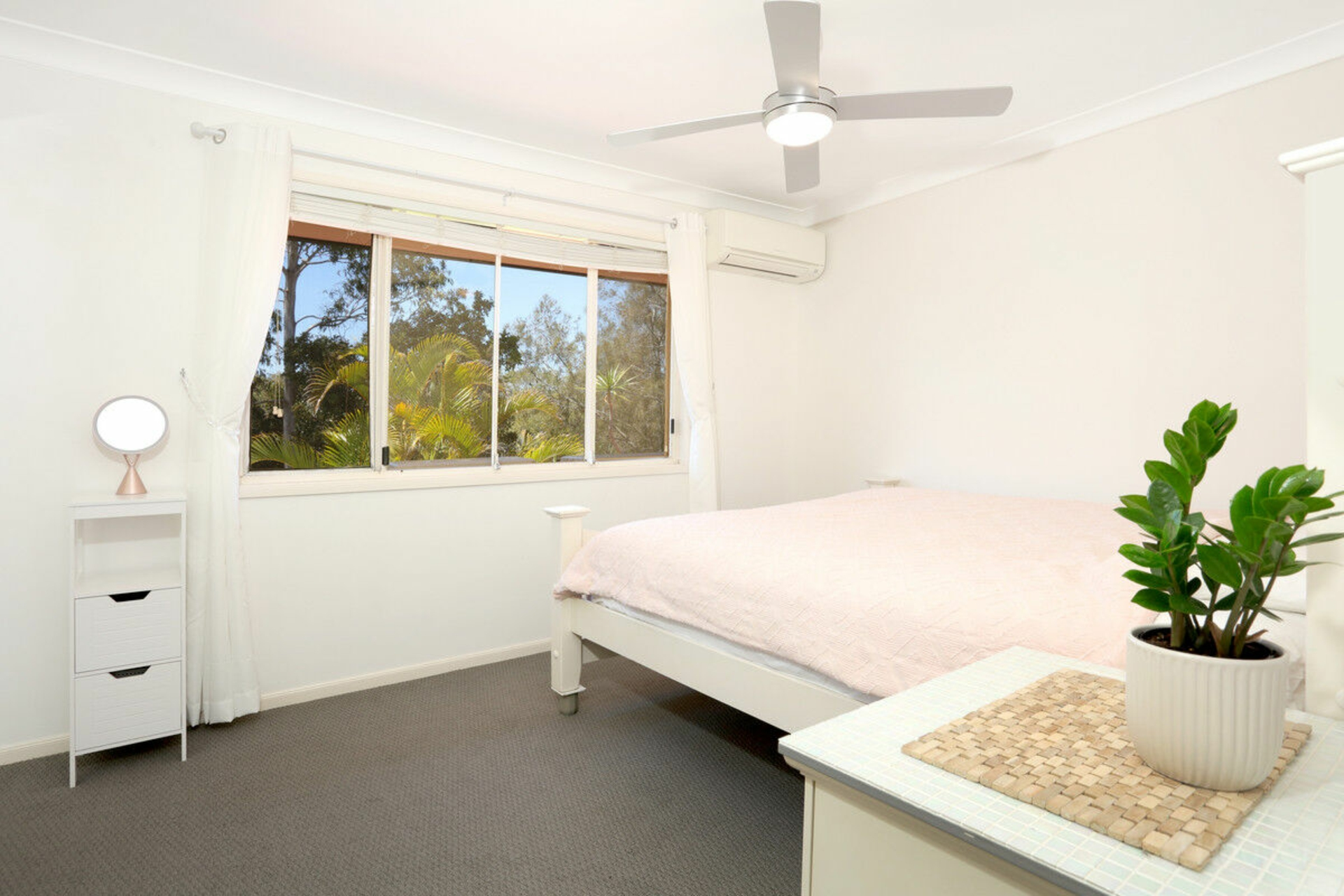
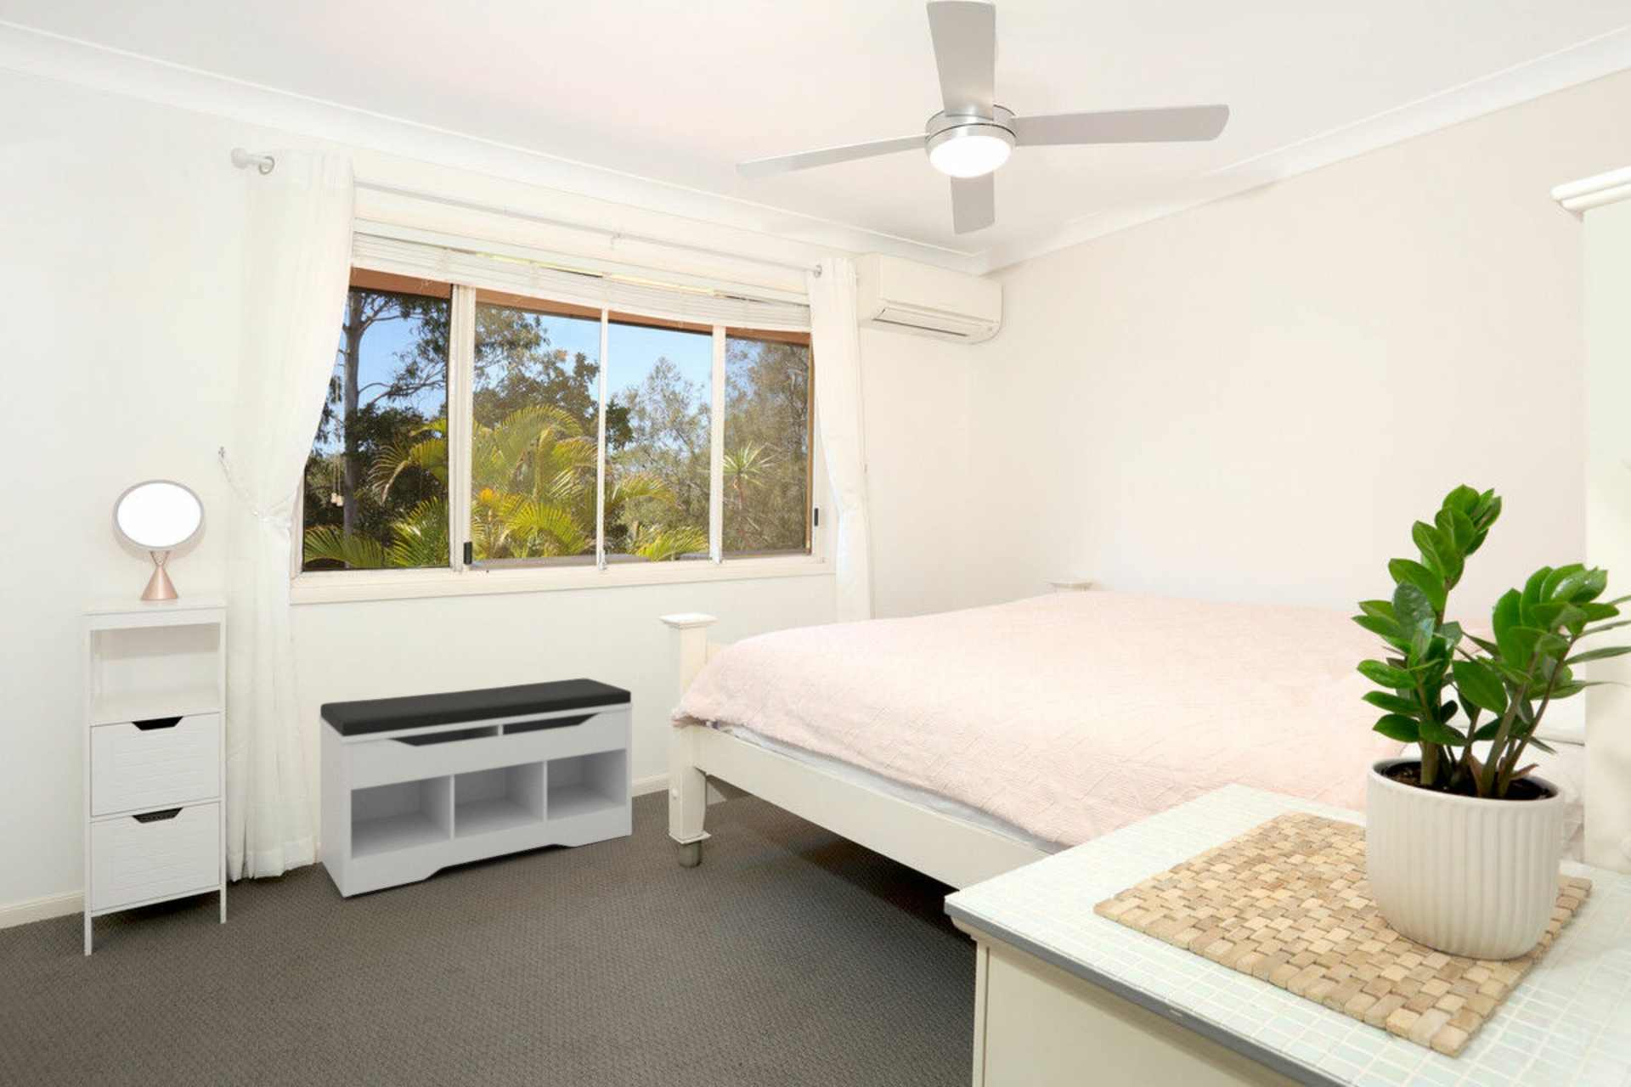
+ bench (482, 770)
